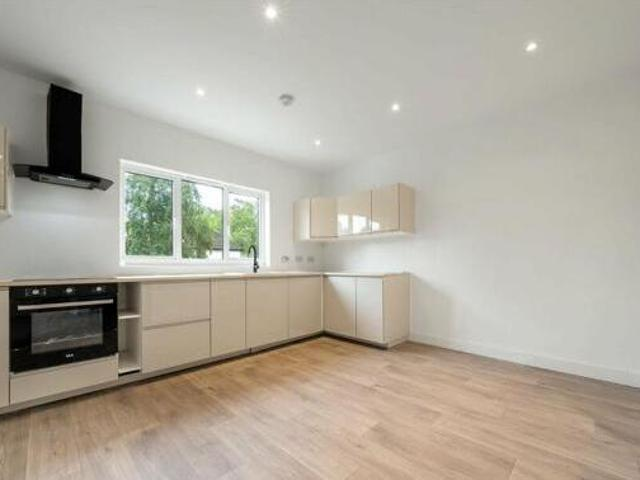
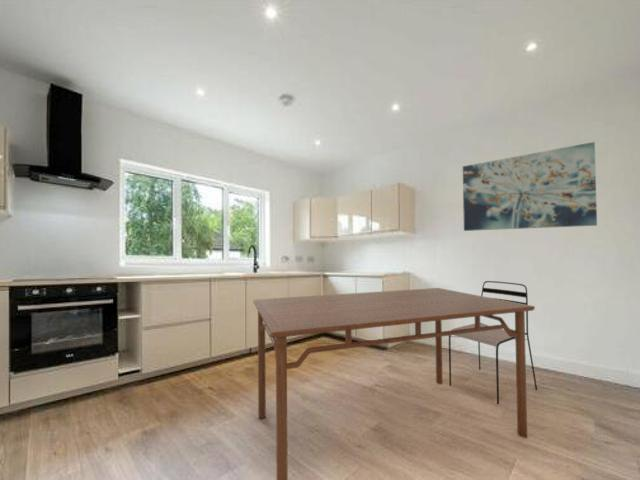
+ wall art (521, 192)
+ dining table (378, 344)
+ dining chair (489, 335)
